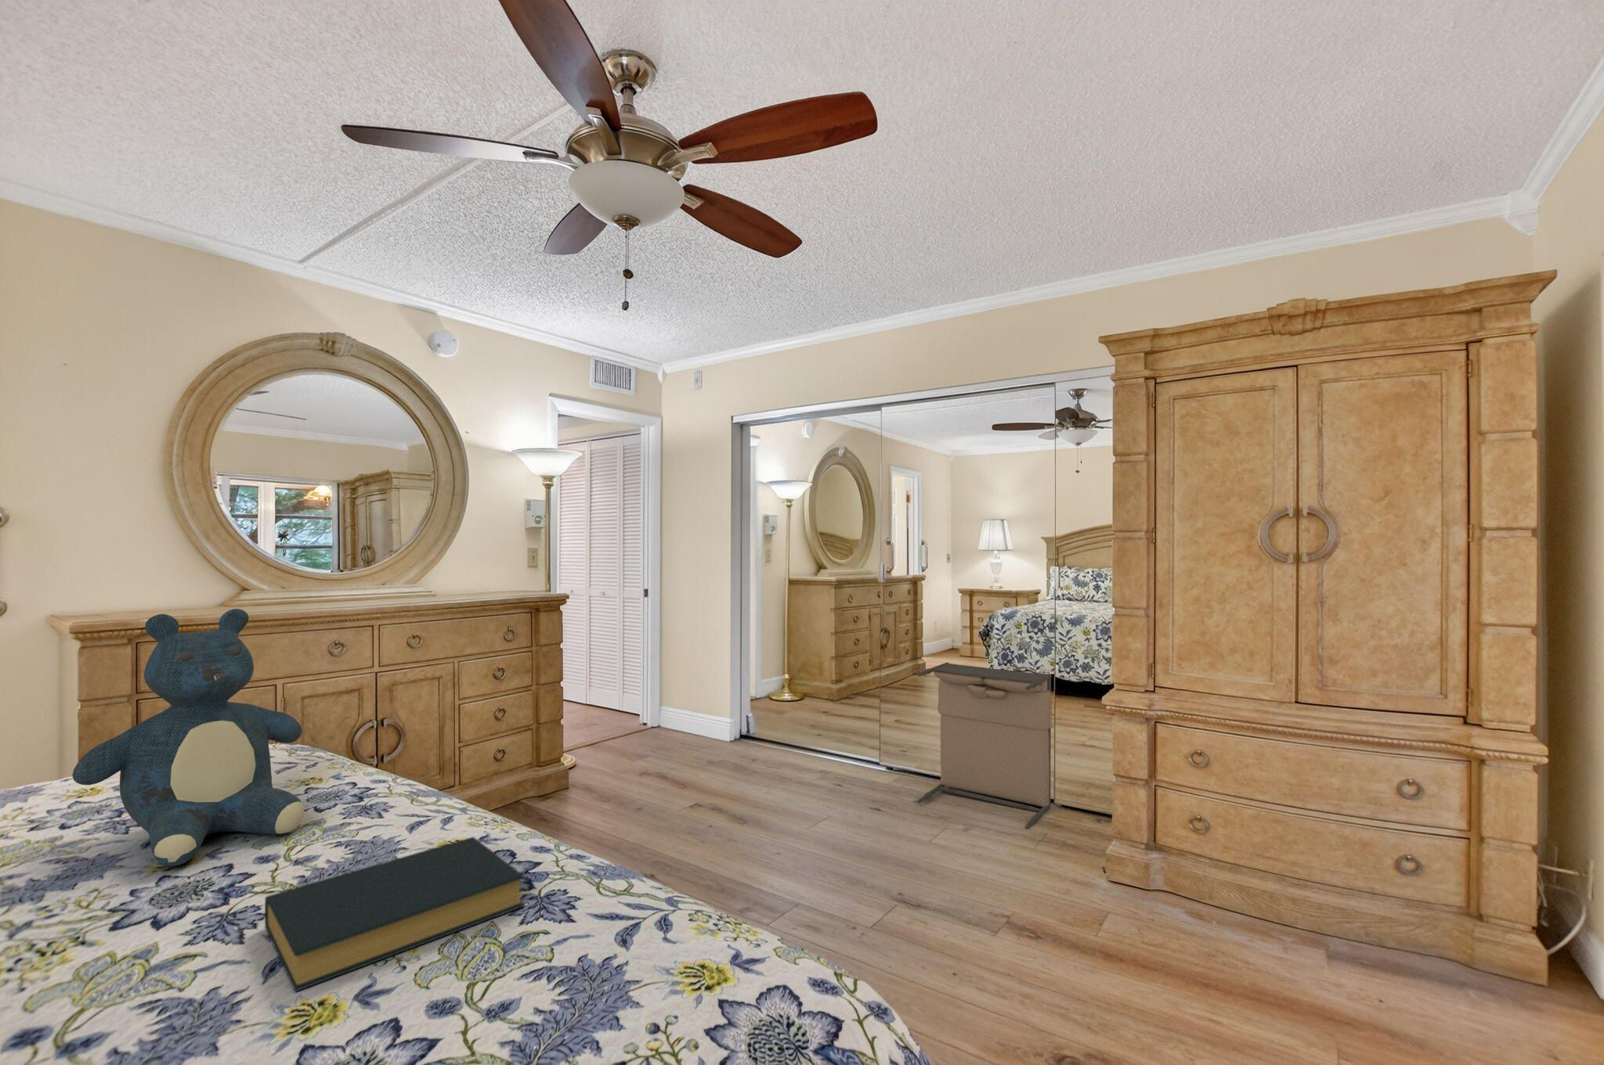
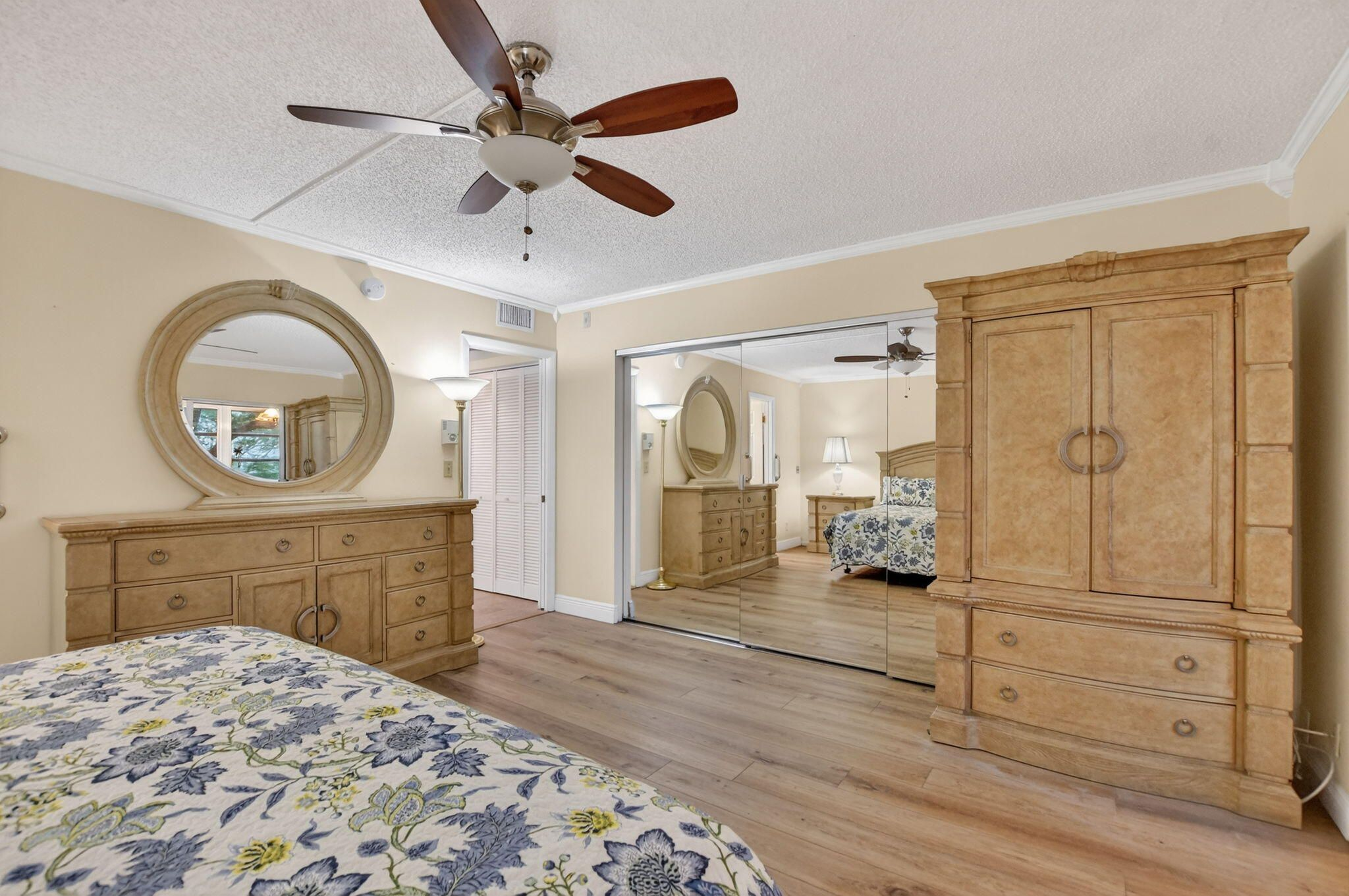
- teddy bear (212, 725)
- laundry hamper (983, 738)
- hardback book (398, 901)
